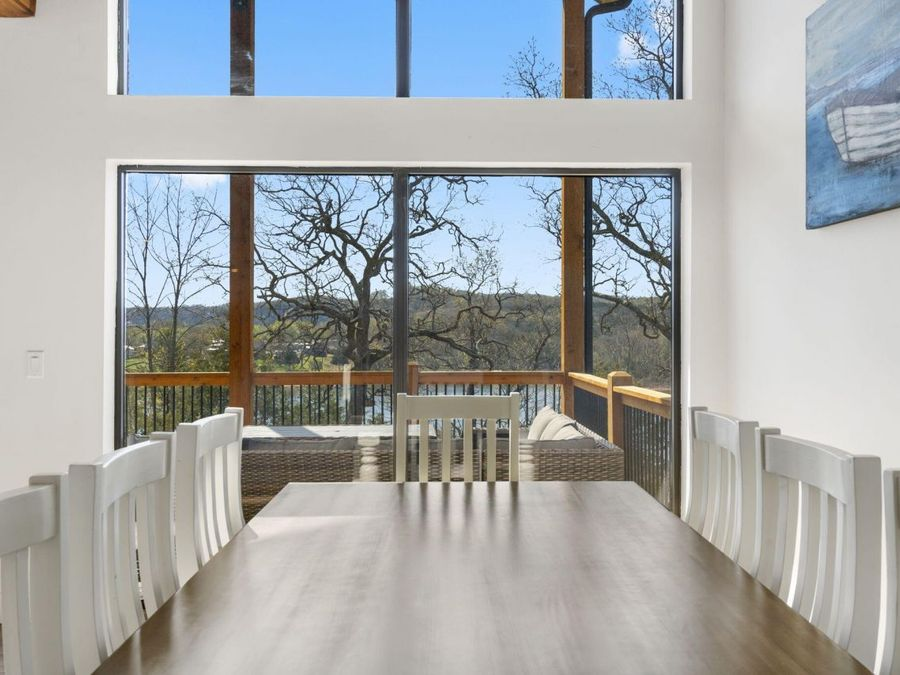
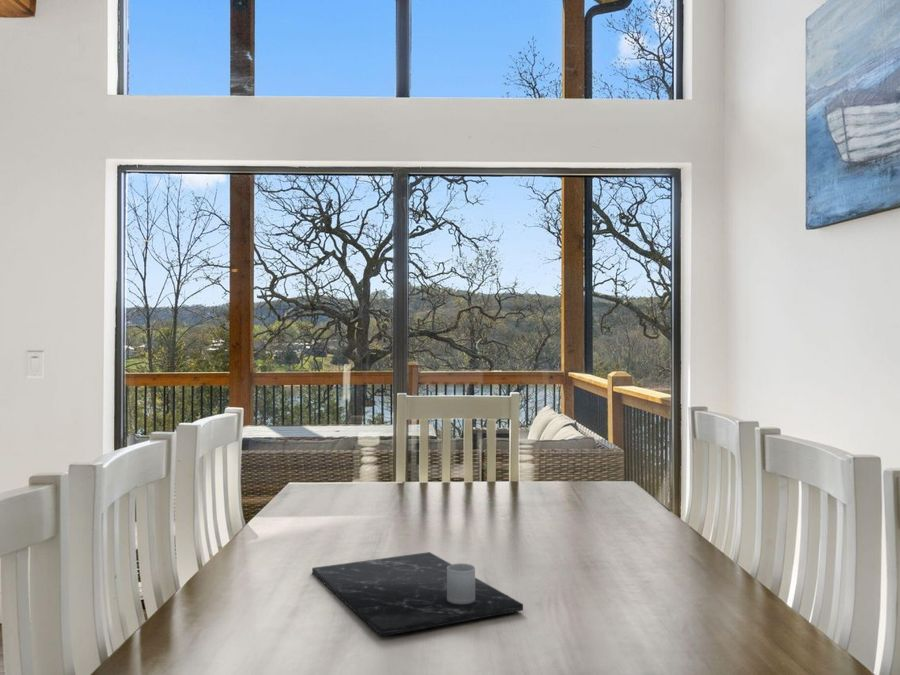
+ place mat (409, 572)
